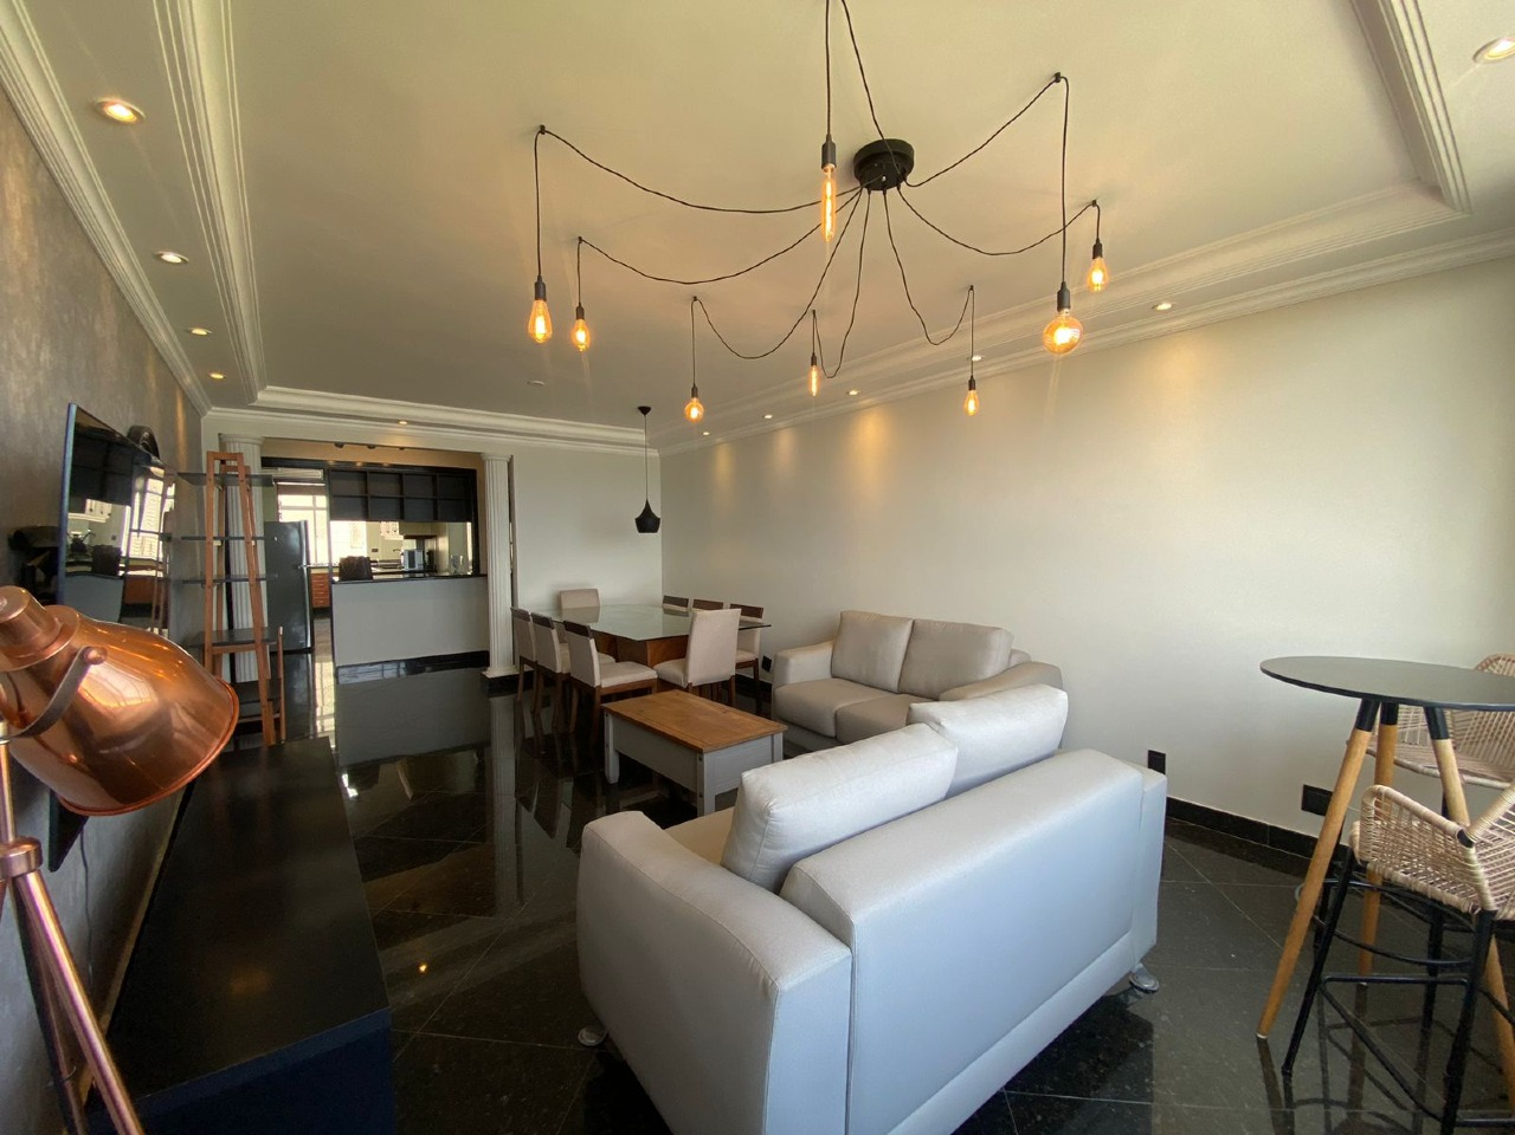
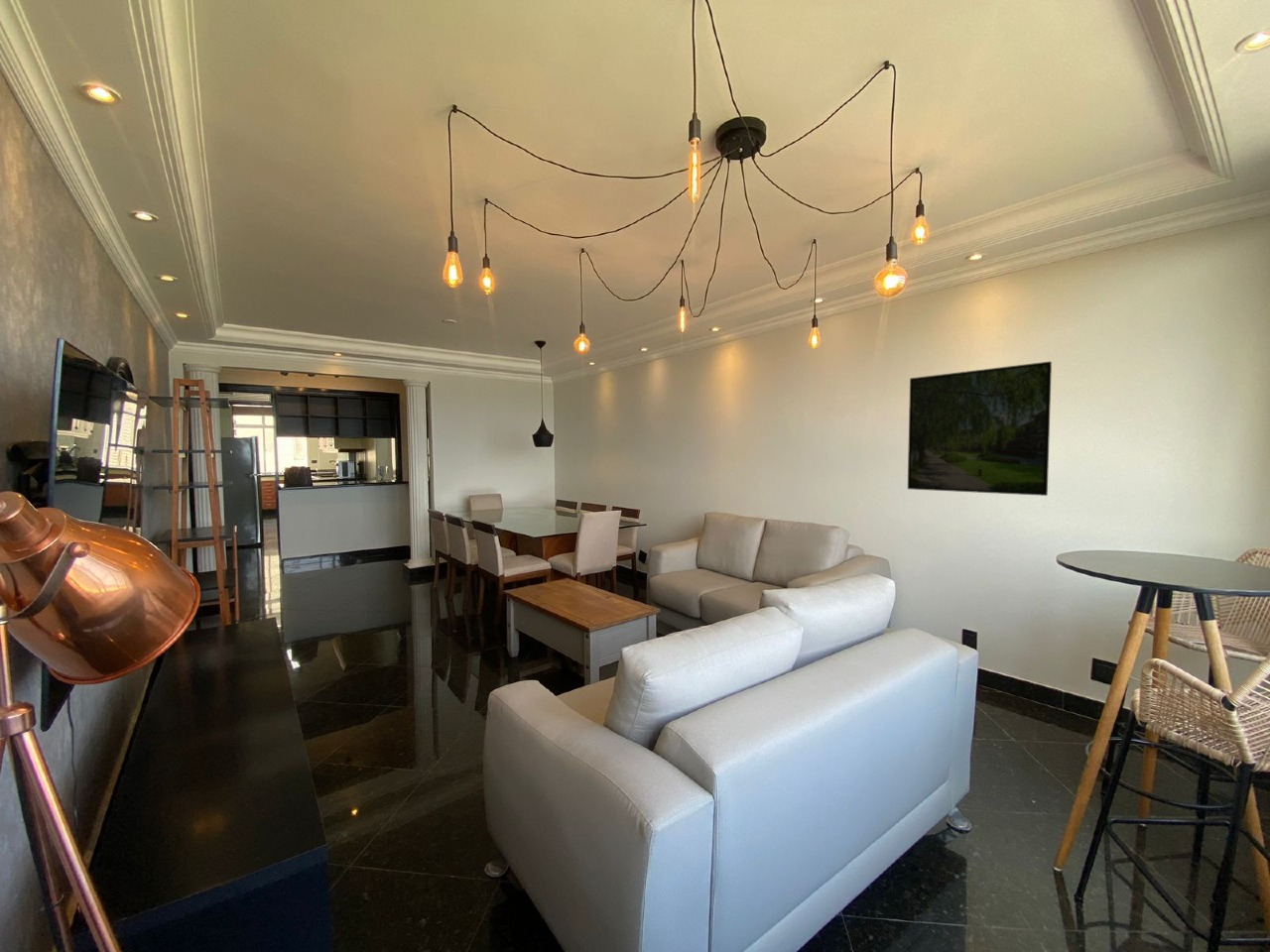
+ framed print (972, 431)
